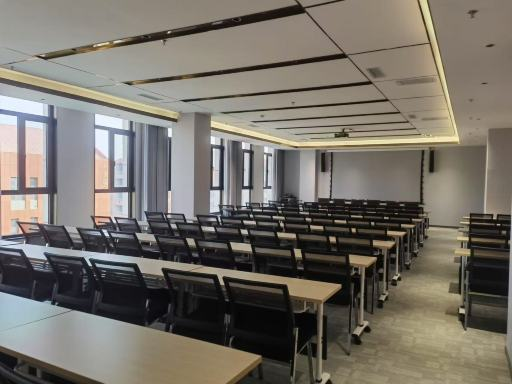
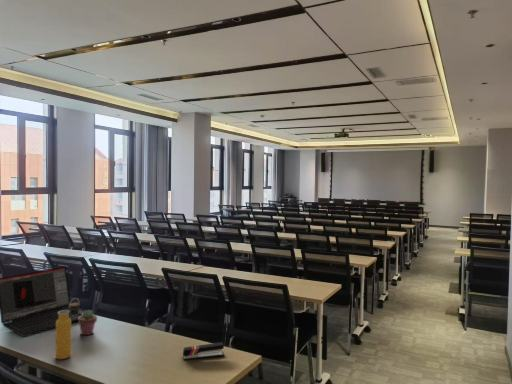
+ potted succulent (87, 321)
+ laptop (46, 298)
+ stapler (203, 350)
+ water bottle (68, 327)
